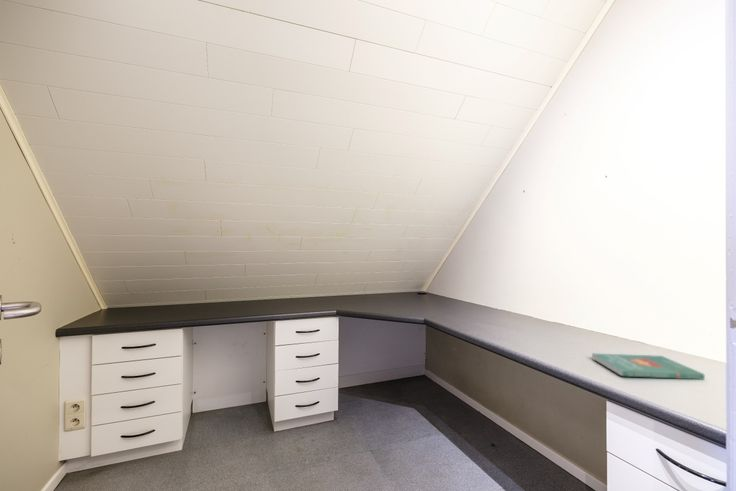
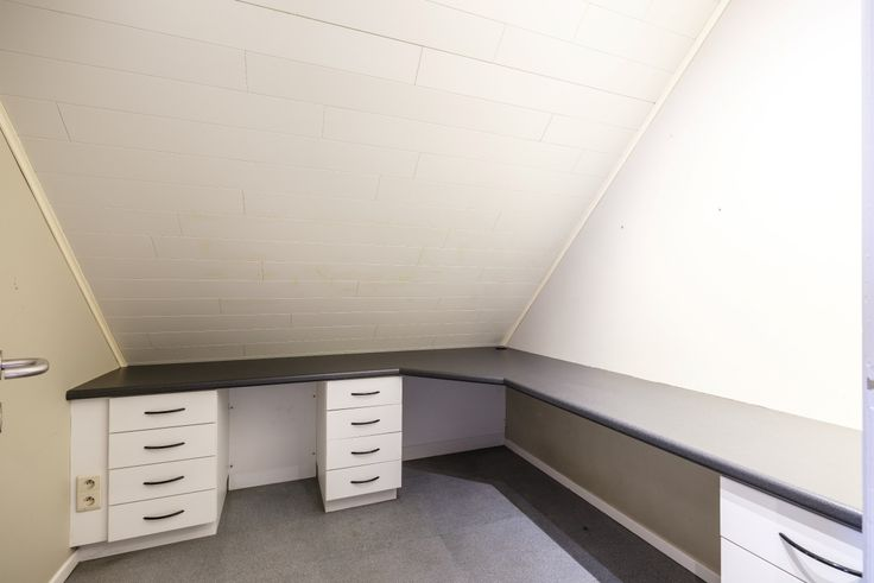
- book (643, 365)
